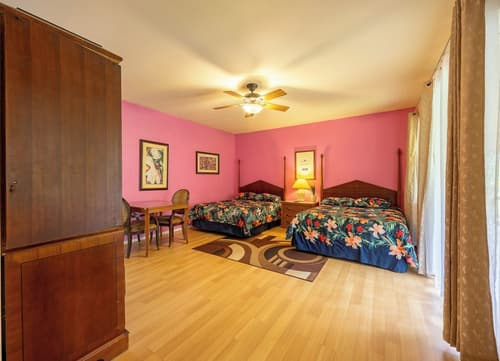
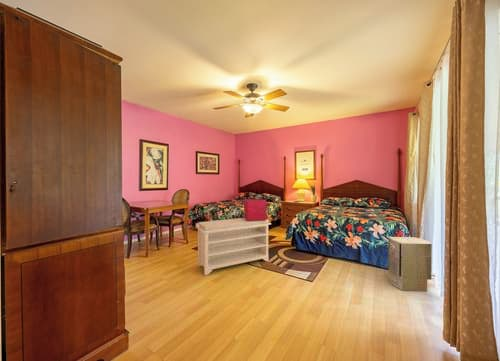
+ air purifier (408, 262)
+ bench (234, 242)
+ storage bin (254, 209)
